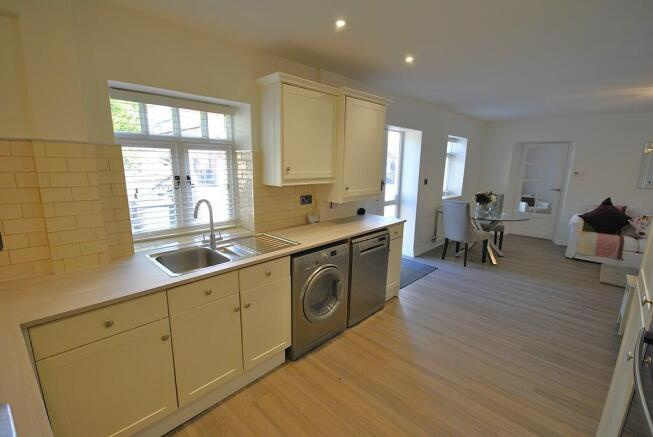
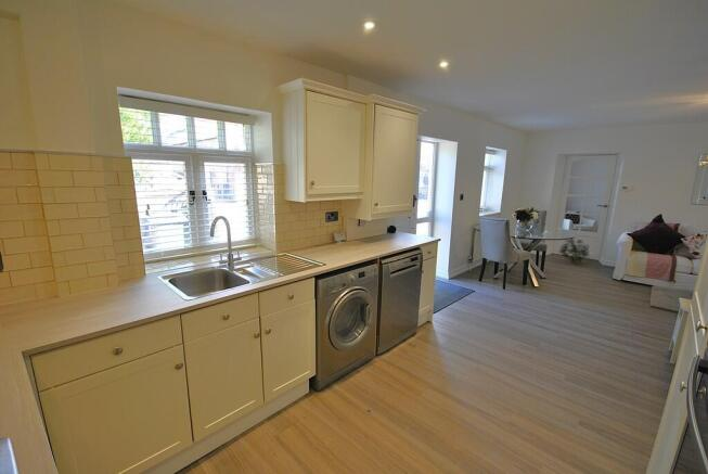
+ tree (574, 249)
